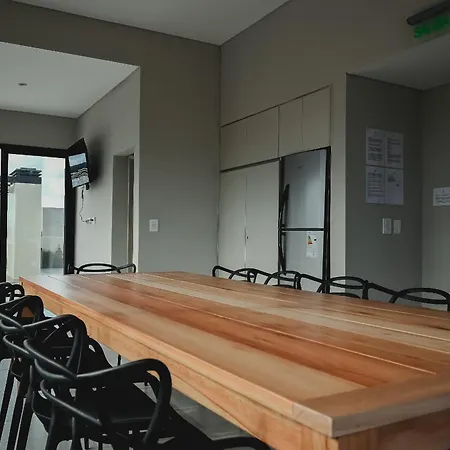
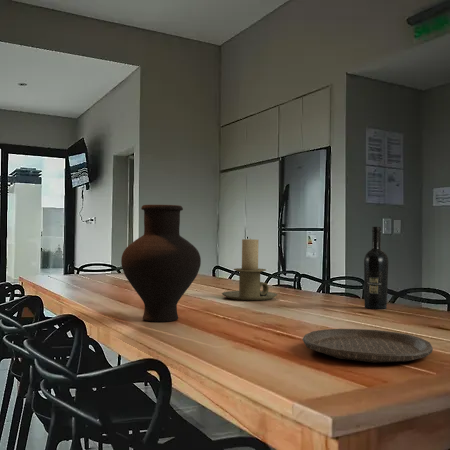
+ plate (365, 344)
+ wine bottle (376, 267)
+ vase (161, 262)
+ candle holder (249, 268)
